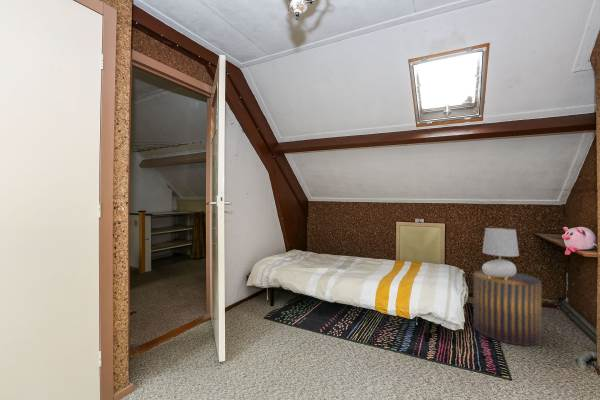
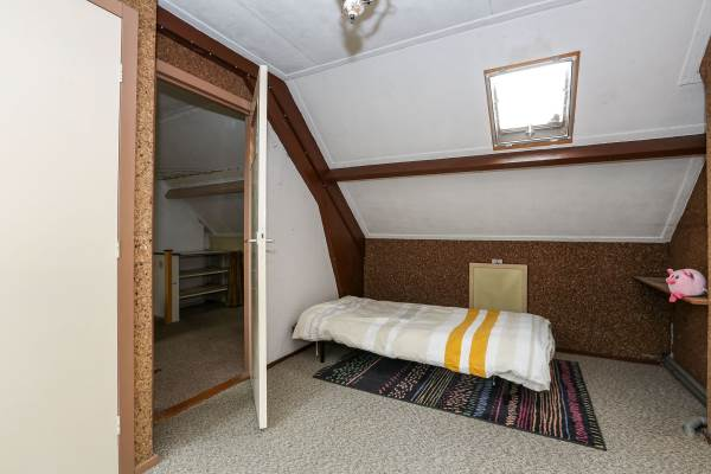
- stool (505, 304)
- table lamp (499, 253)
